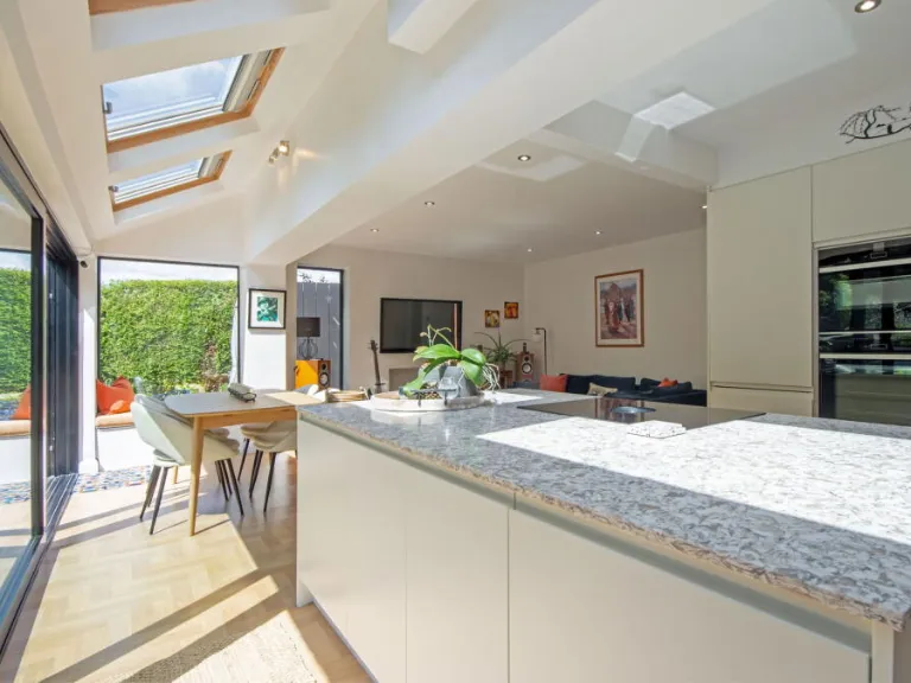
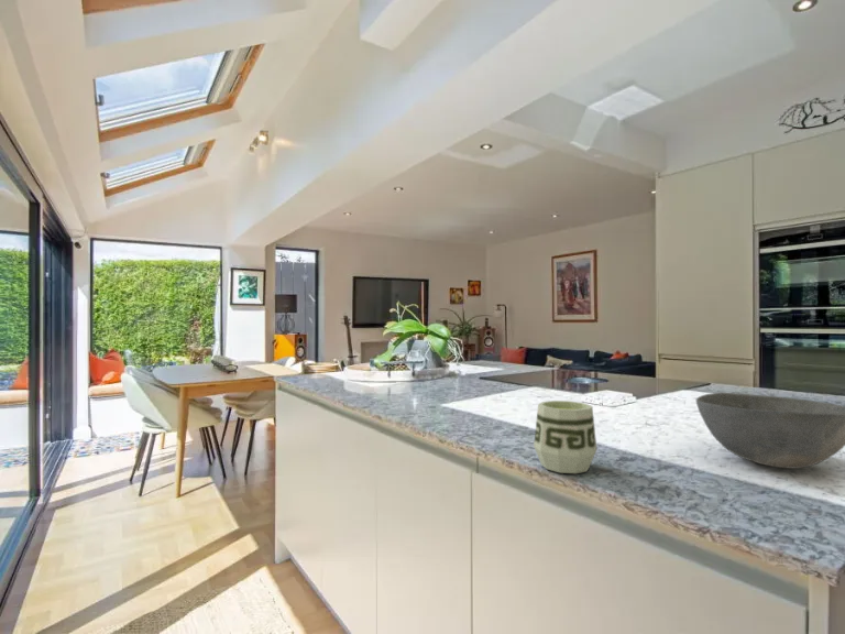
+ bowl (771, 431)
+ cup (564, 435)
